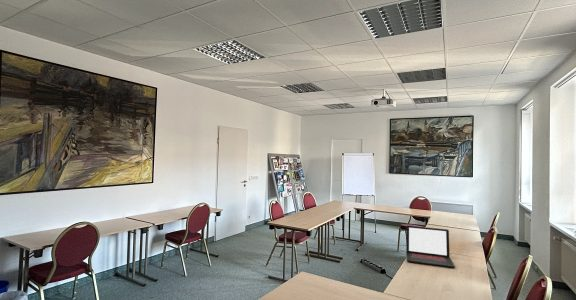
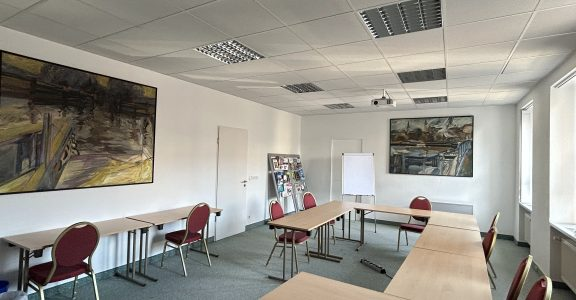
- laptop (428, 245)
